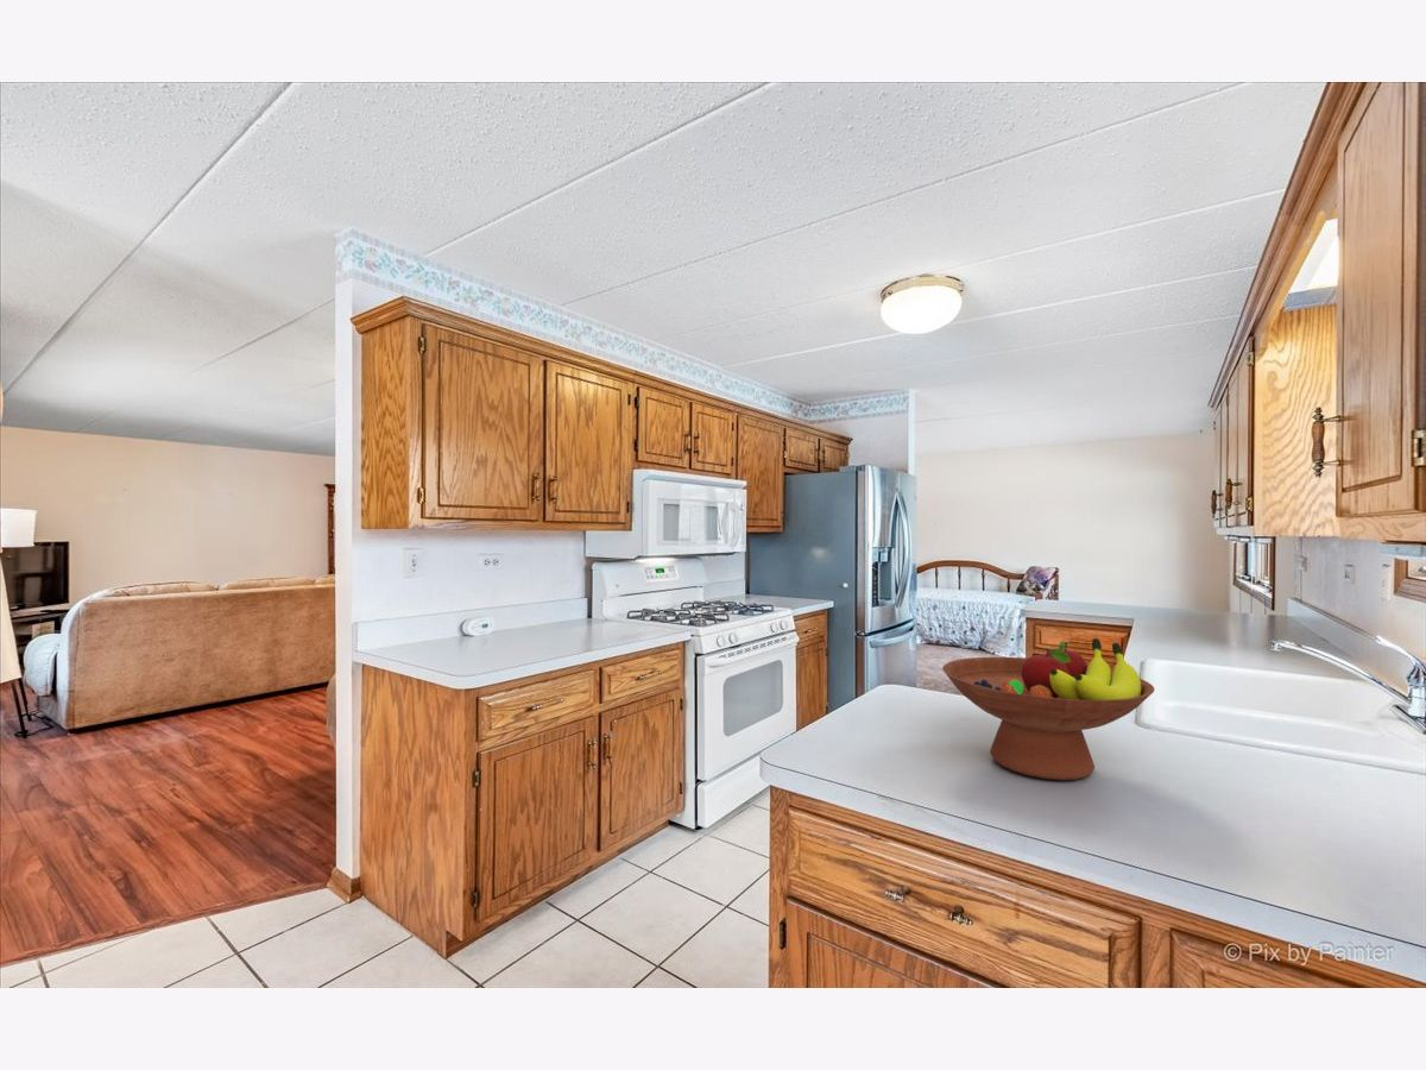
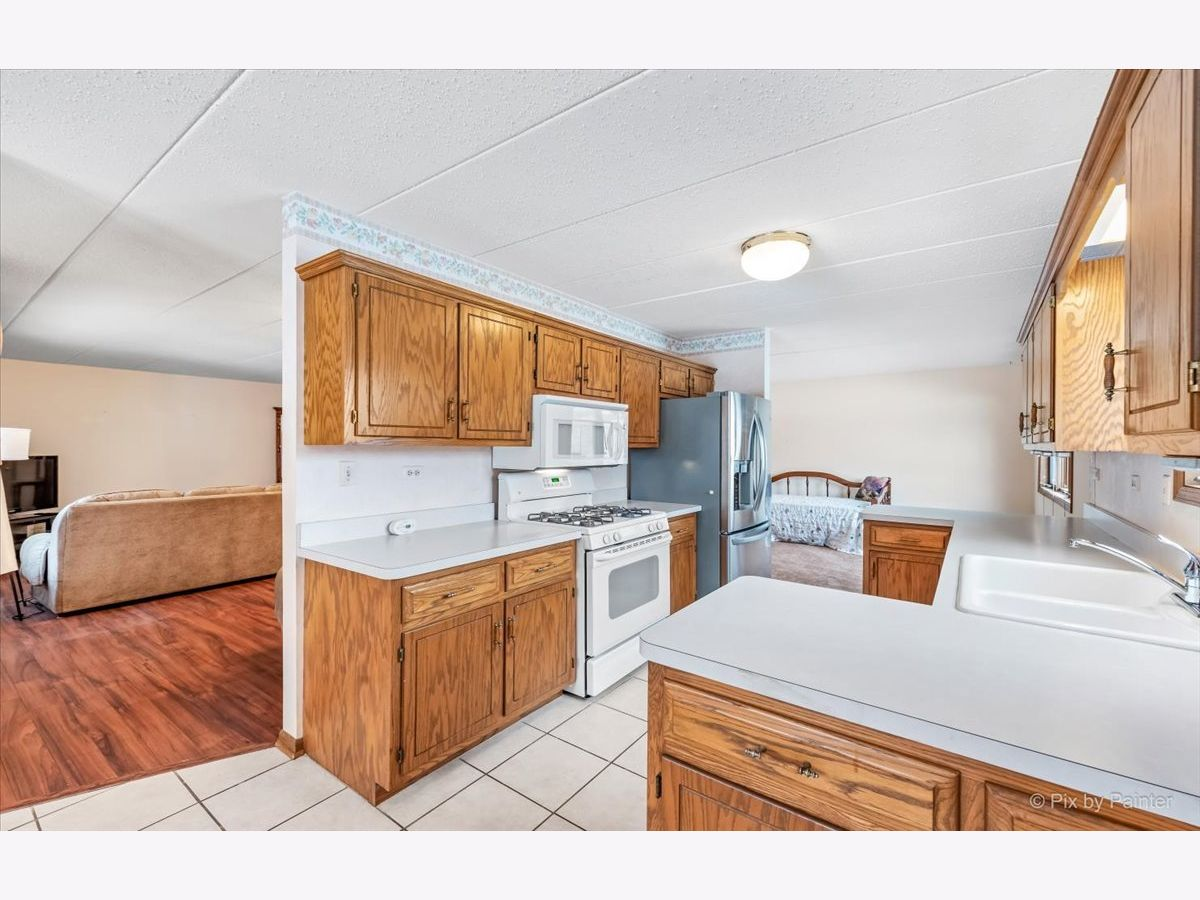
- fruit bowl (1040, 701)
